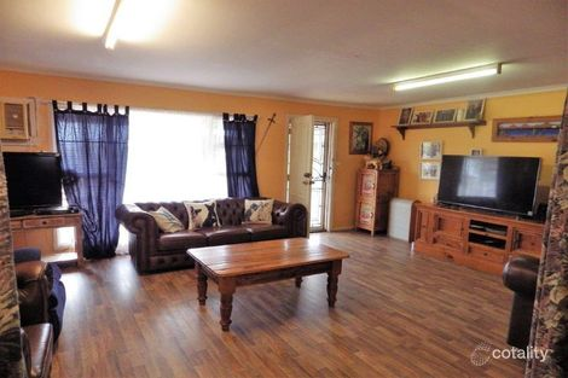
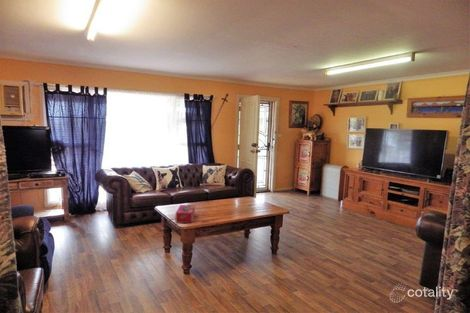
+ tissue box (185, 213)
